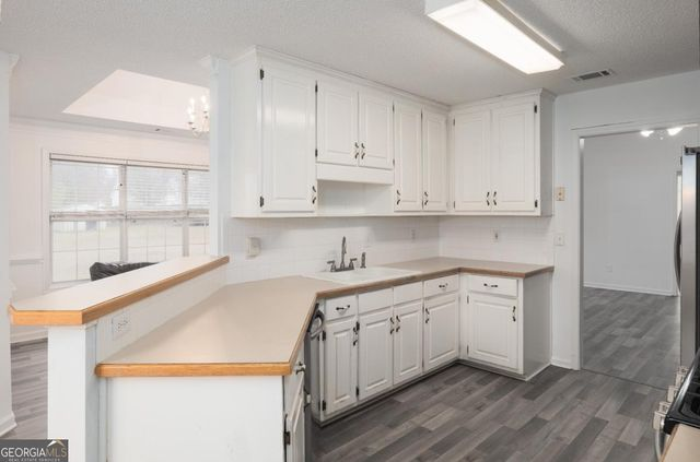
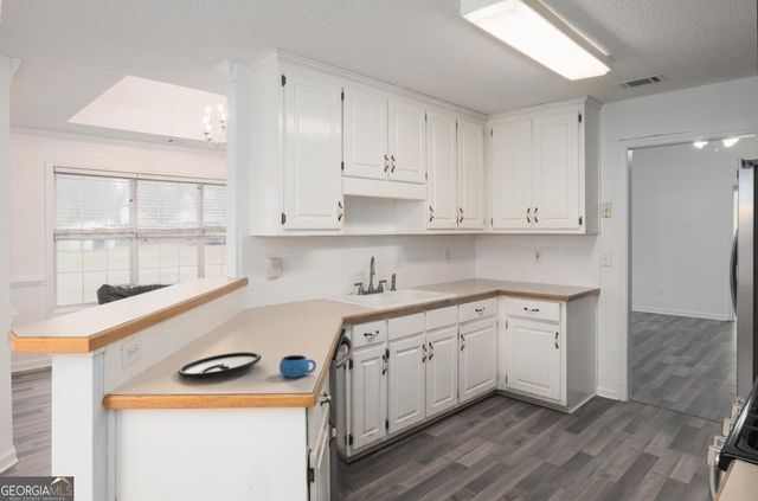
+ mug (297, 366)
+ plate (220, 364)
